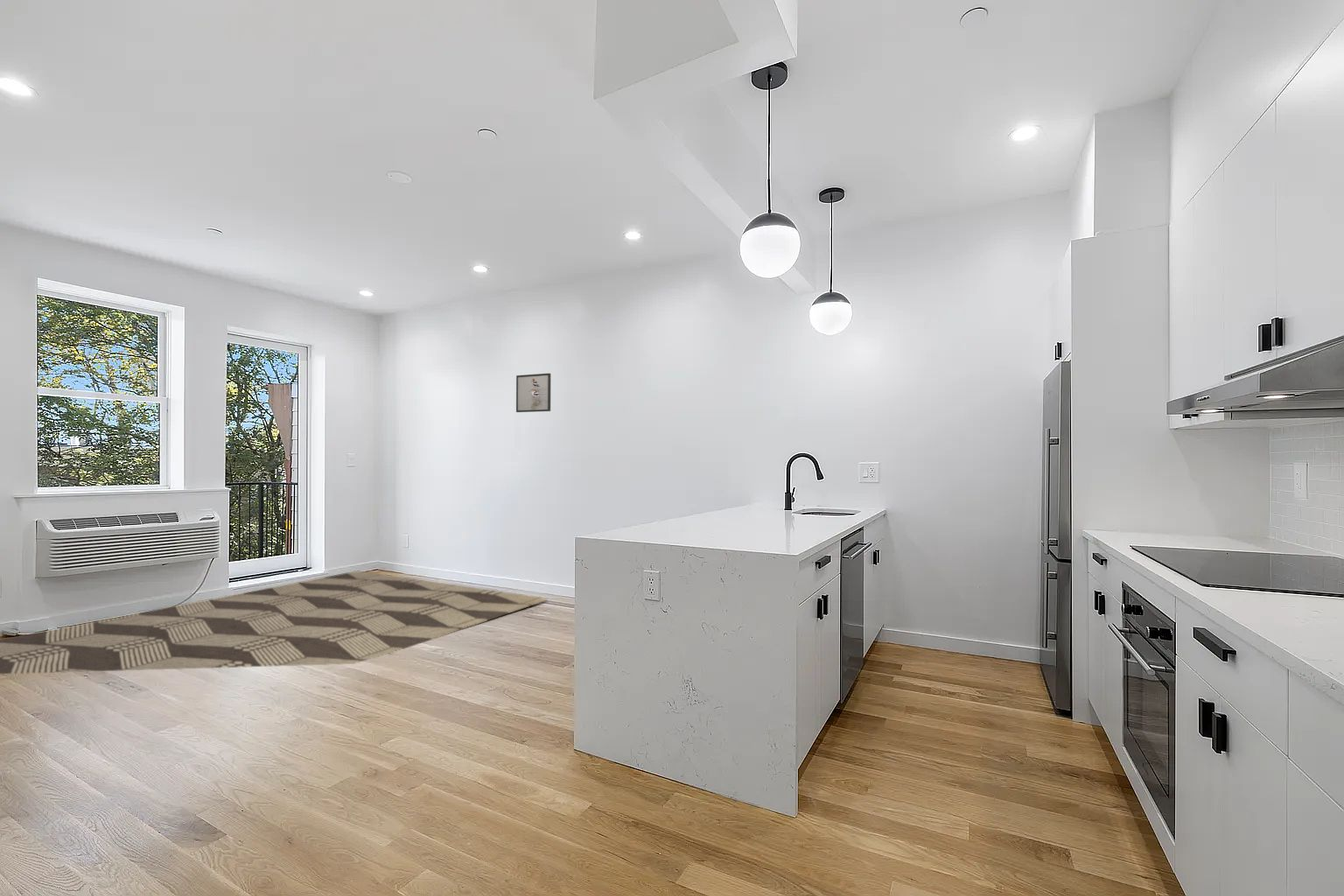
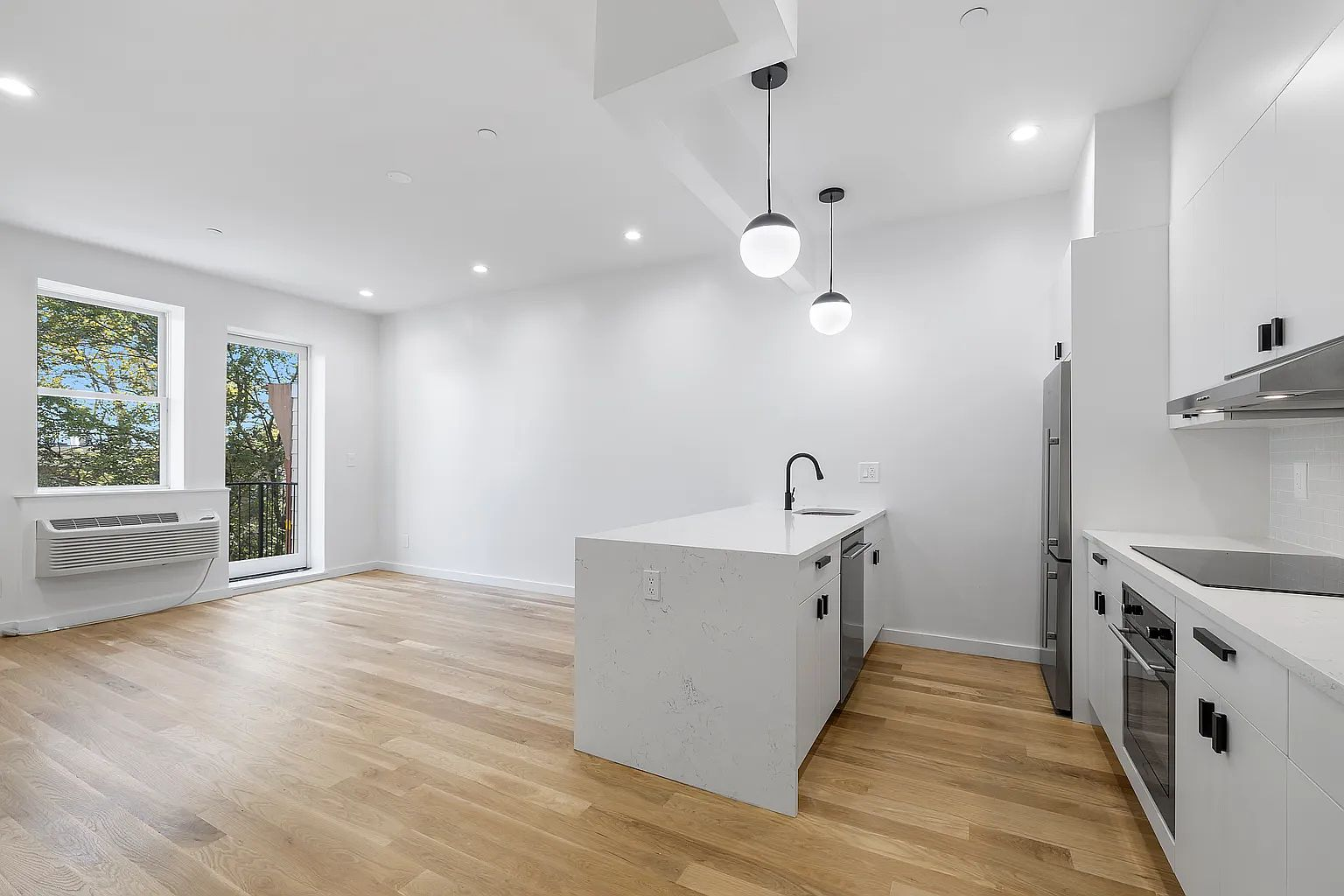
- rug (274, 626)
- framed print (533, 393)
